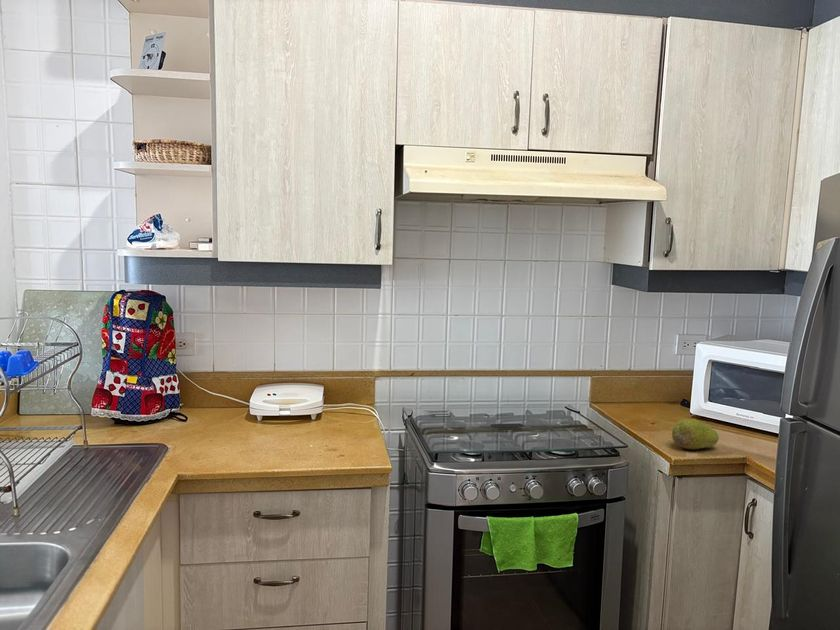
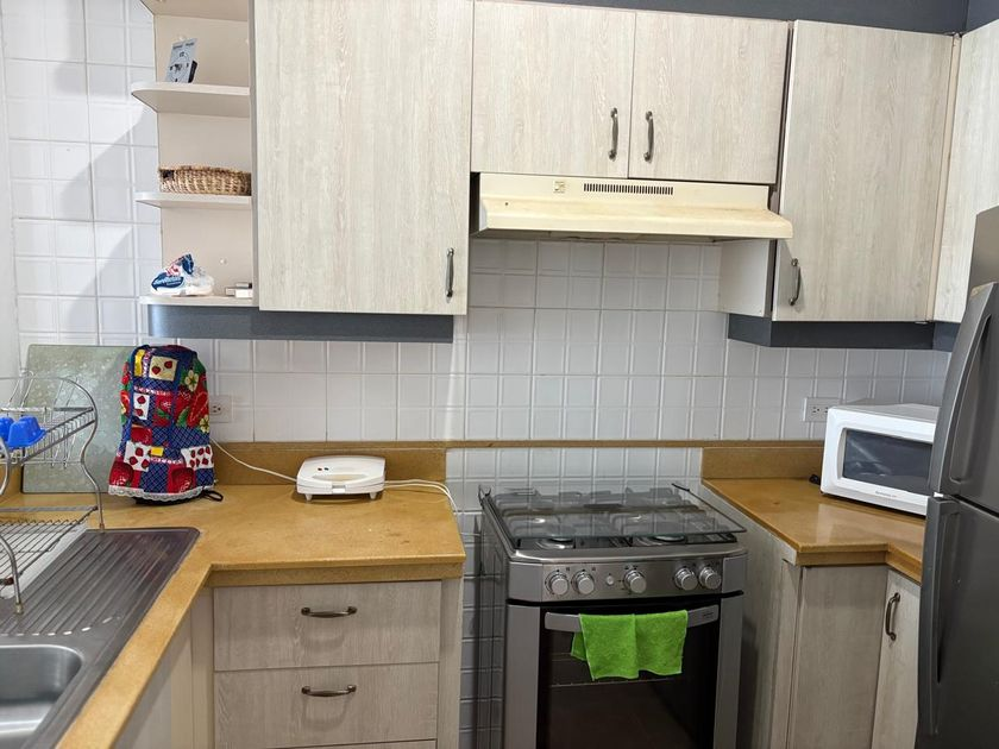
- fruit (694, 433)
